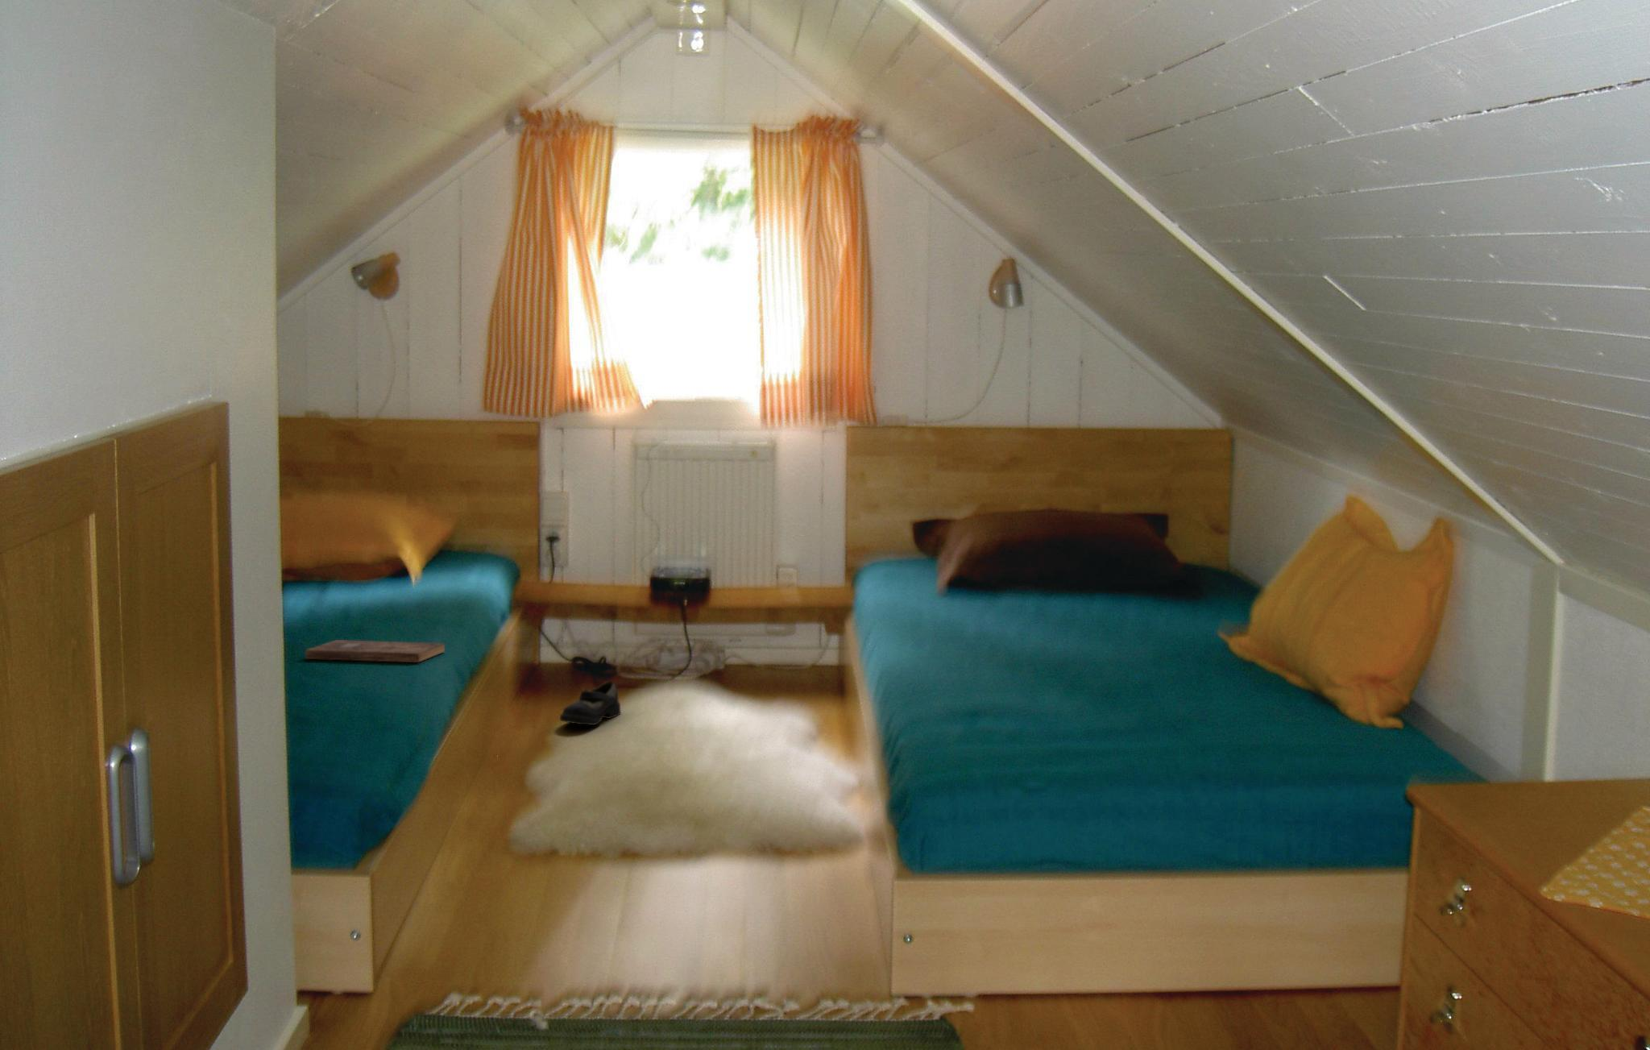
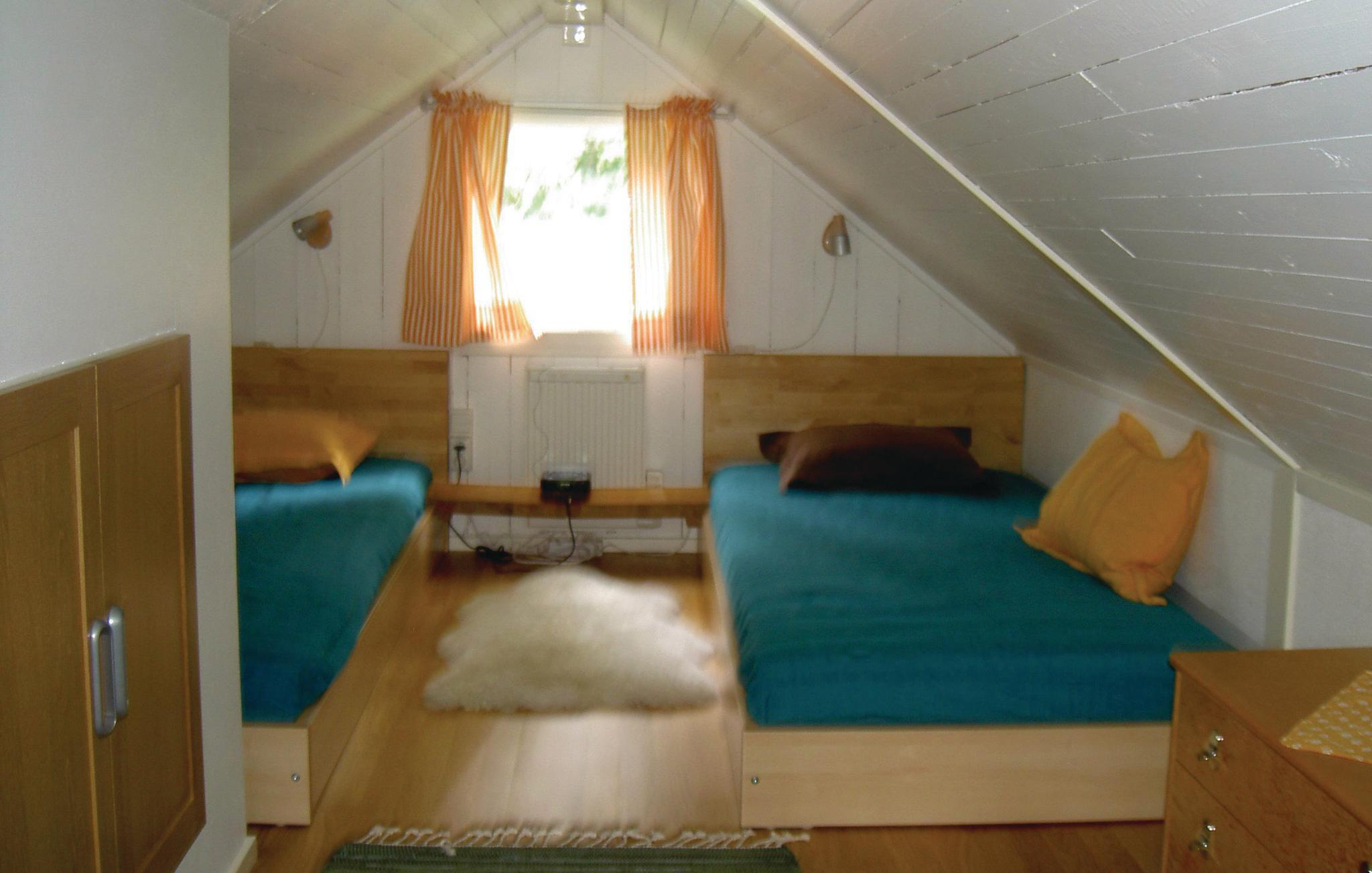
- shoe (589, 704)
- bible (379, 651)
